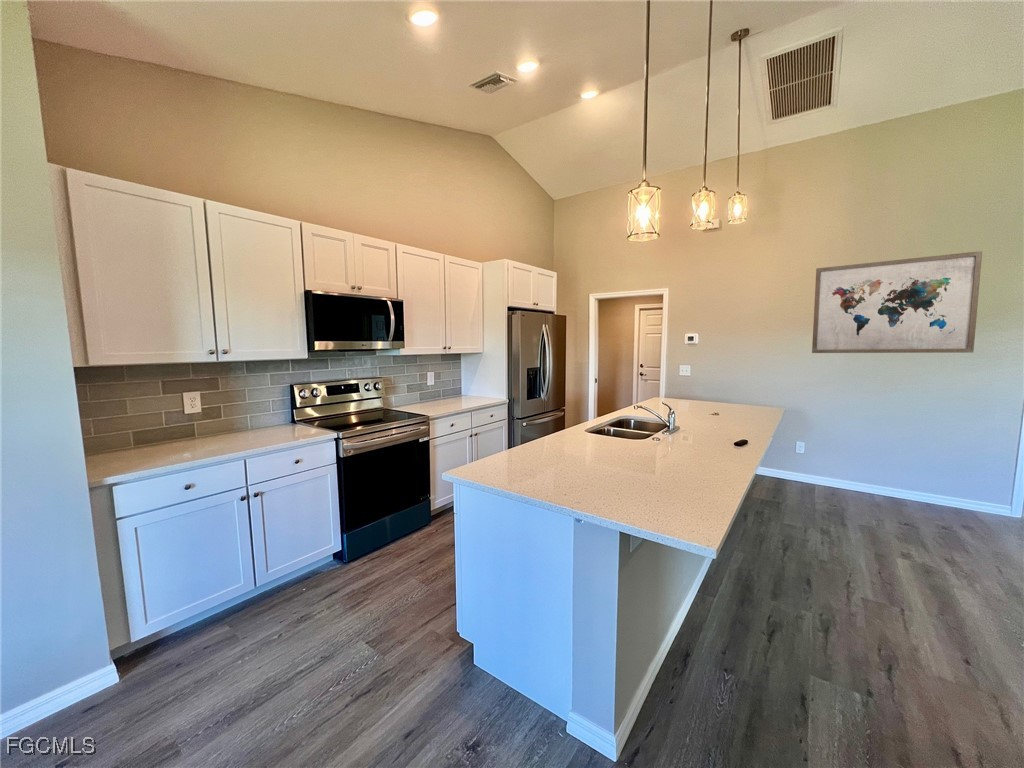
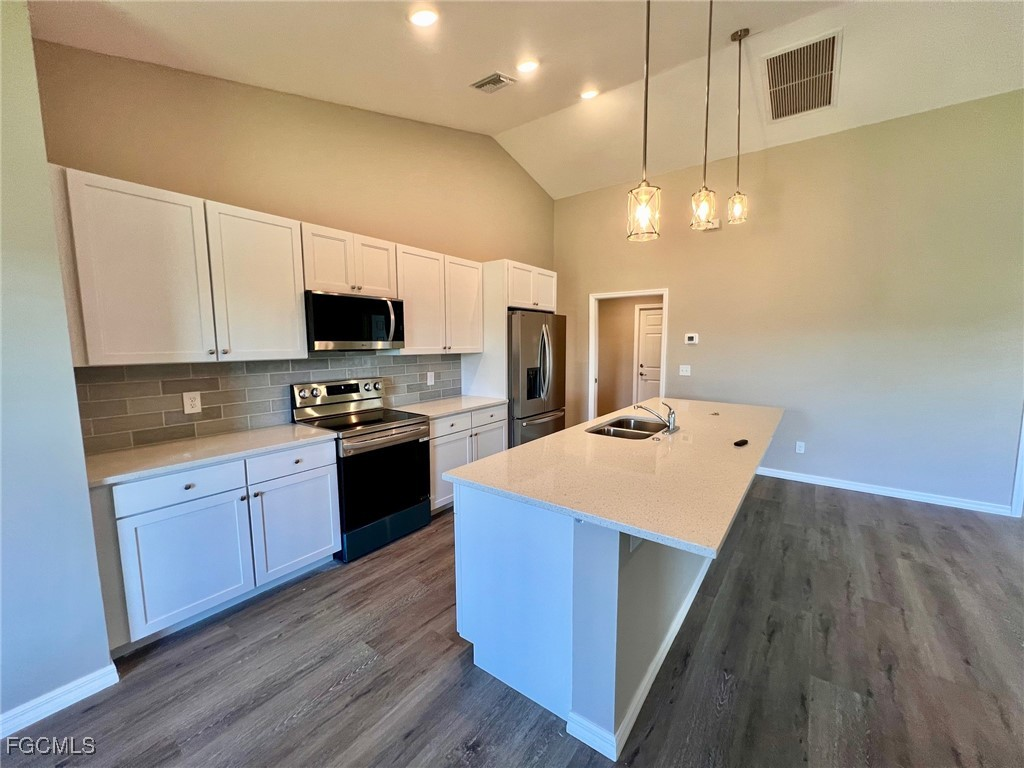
- wall art (888, 307)
